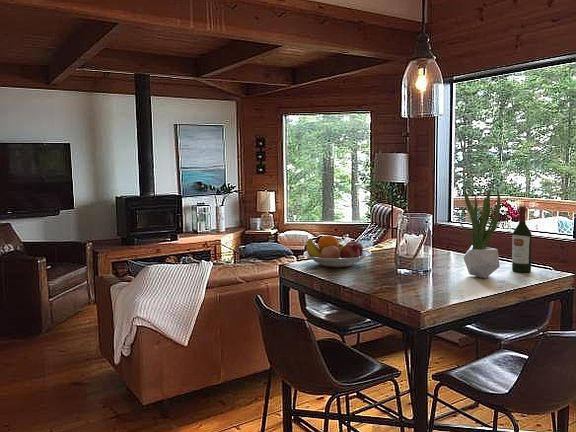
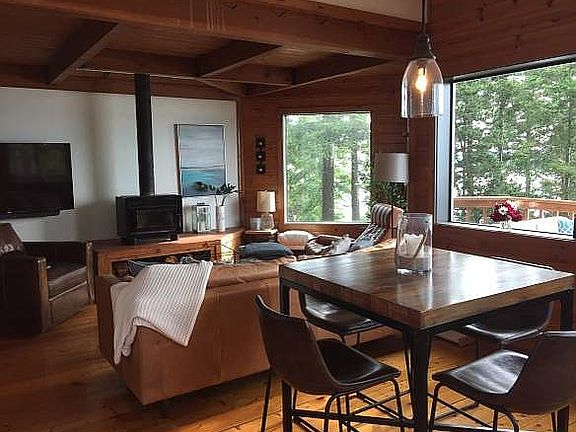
- wine bottle (521, 238)
- fruit bowl (337, 250)
- potted plant (482, 232)
